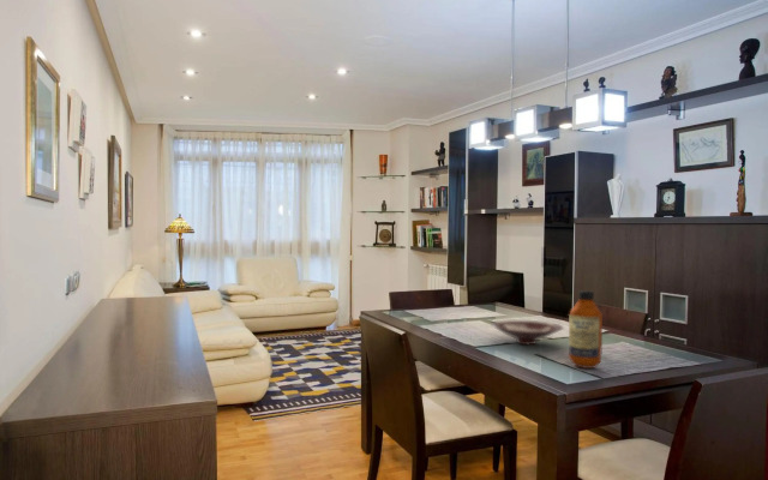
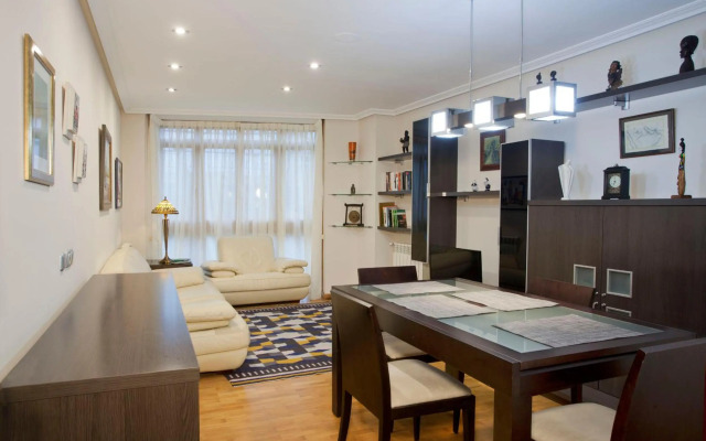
- bowl (526, 334)
- bottle (584, 328)
